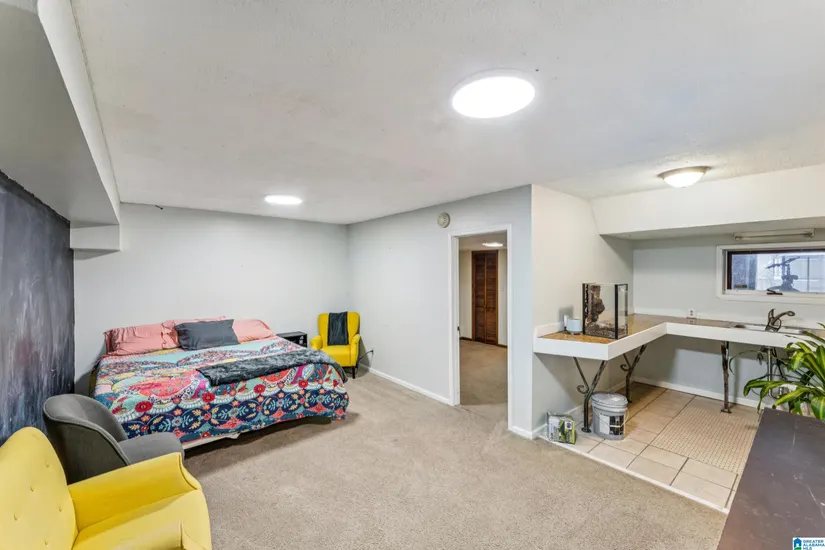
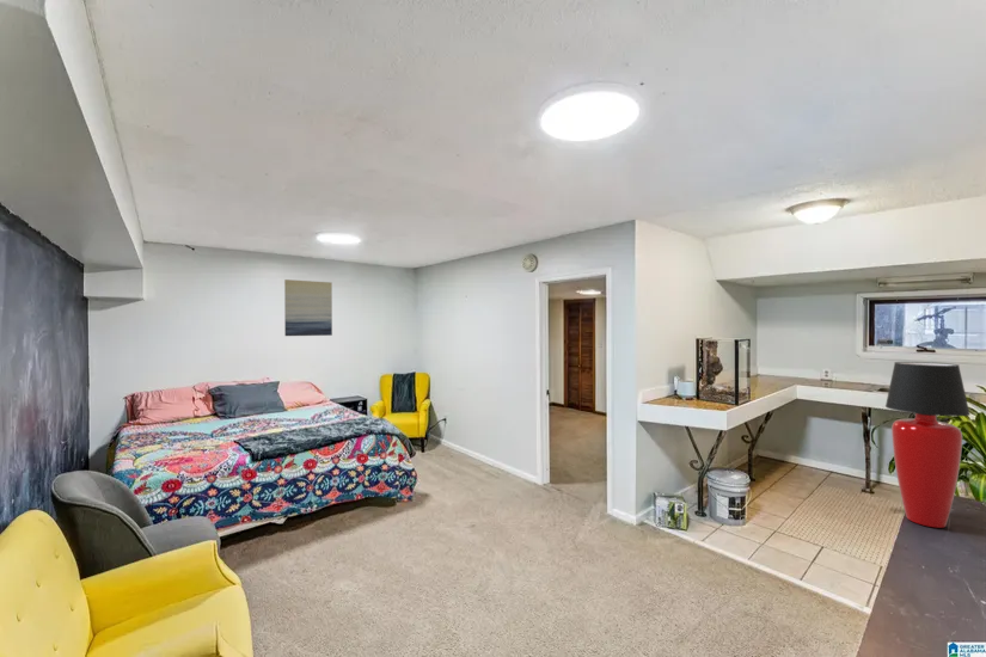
+ wall art (308, 308)
+ table lamp (925, 442)
